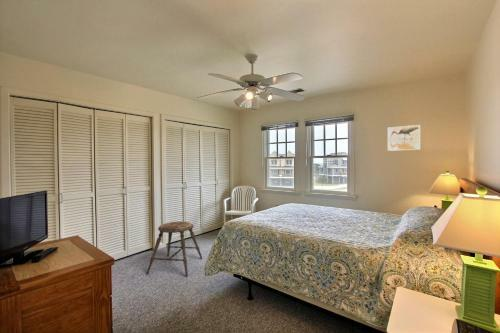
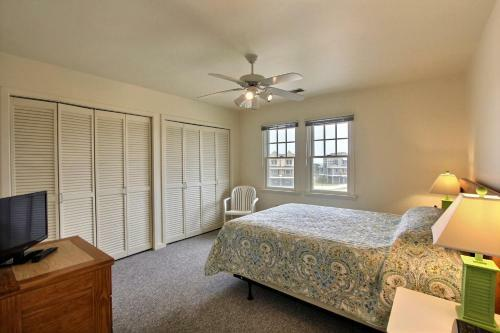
- stool (176, 246)
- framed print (403, 138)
